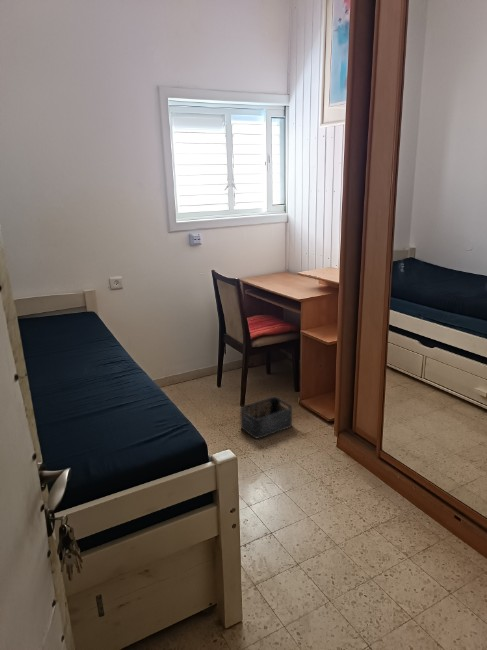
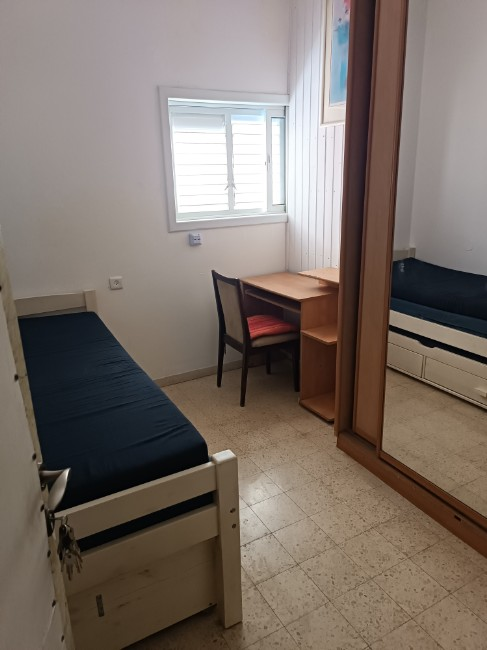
- storage bin (266, 417)
